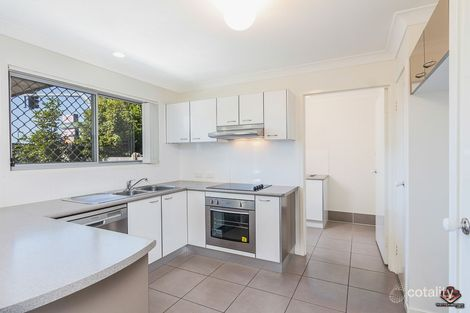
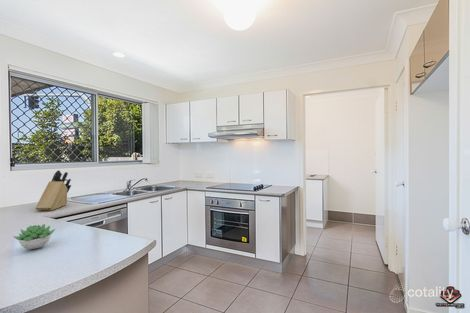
+ succulent plant (35, 236)
+ knife block (55, 188)
